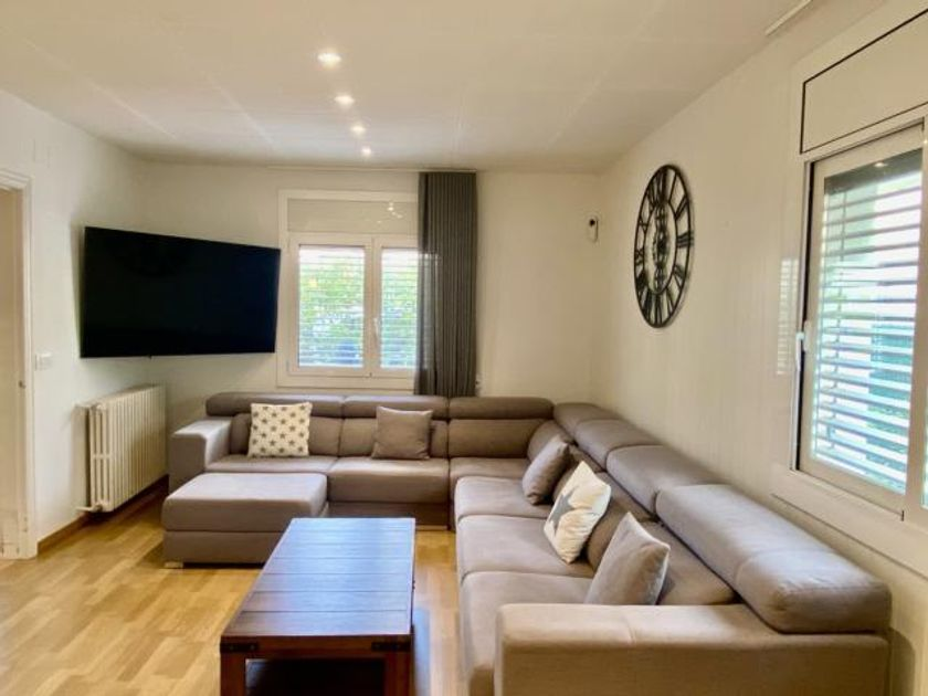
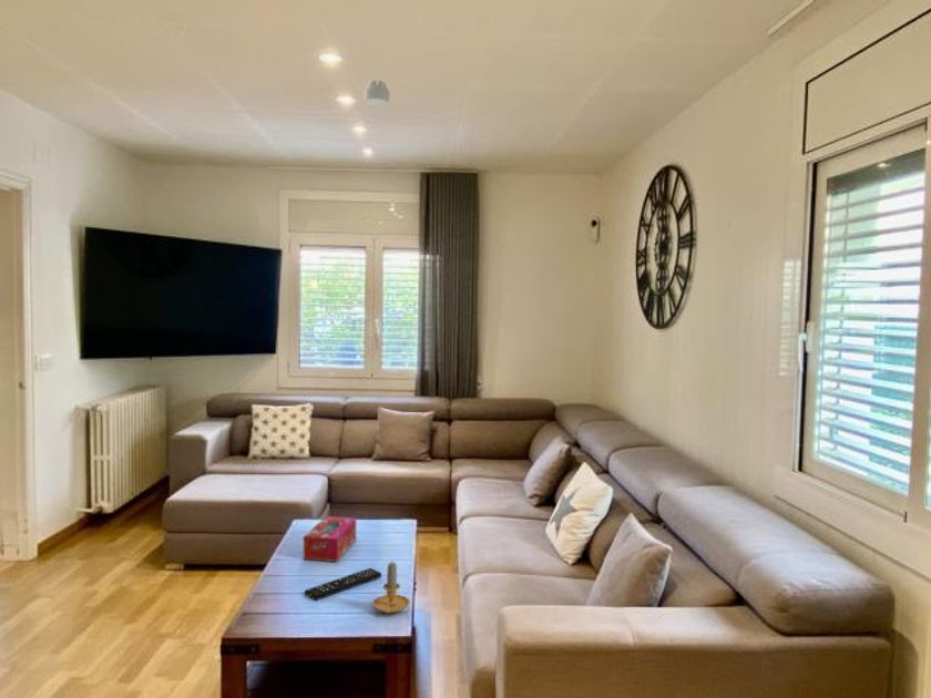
+ smoke detector (377, 92)
+ remote control (344, 582)
+ candle (390, 586)
+ tissue box (330, 537)
